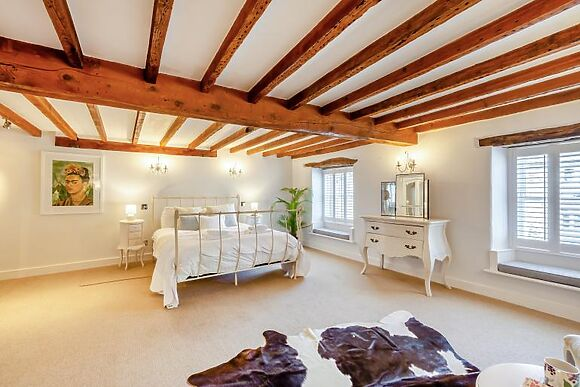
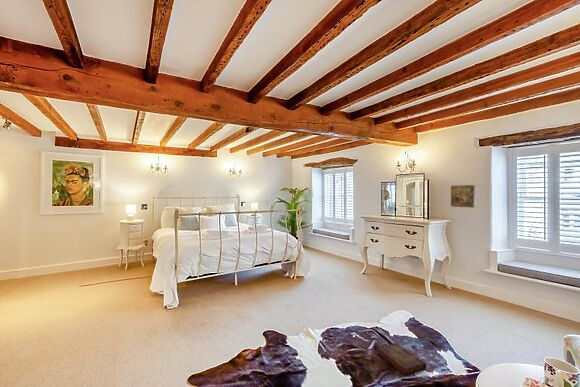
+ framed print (462, 196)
+ book (400, 357)
